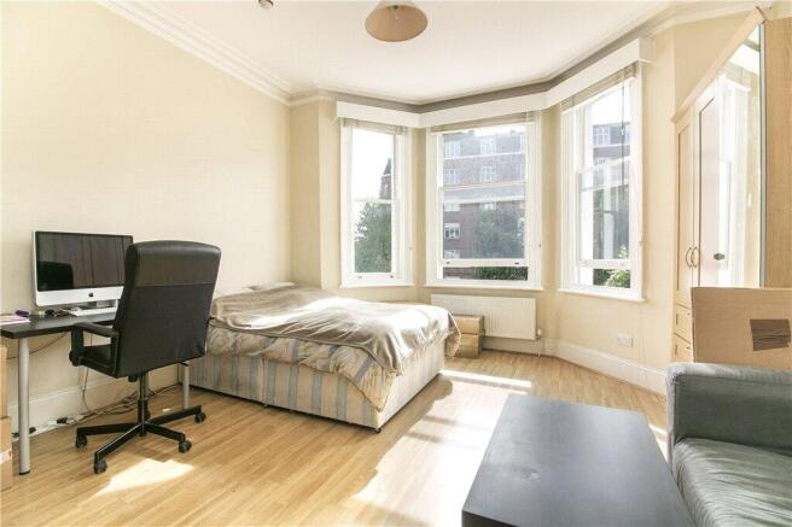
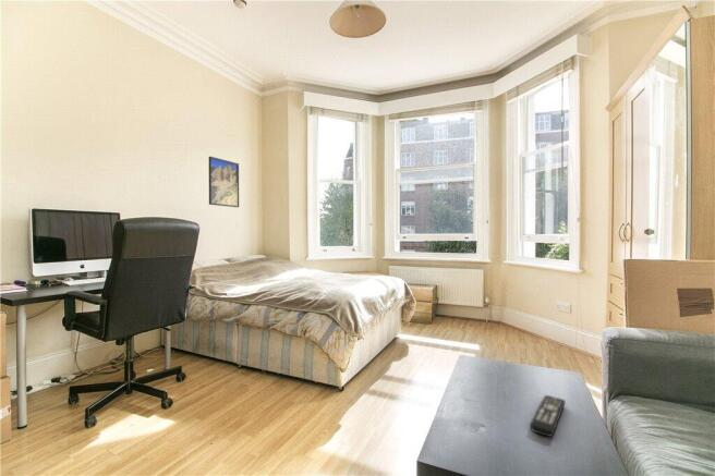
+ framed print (225, 183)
+ remote control (548, 414)
